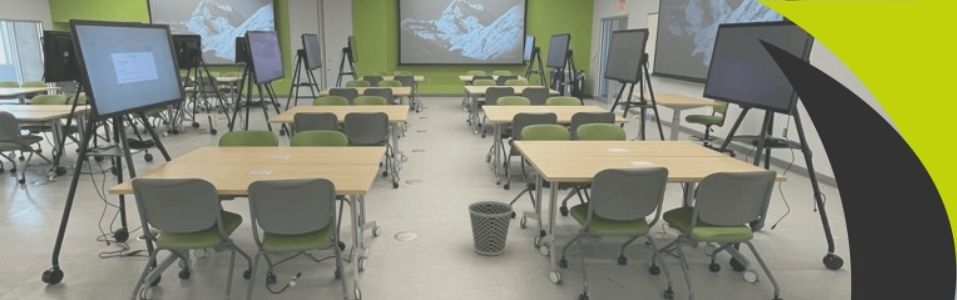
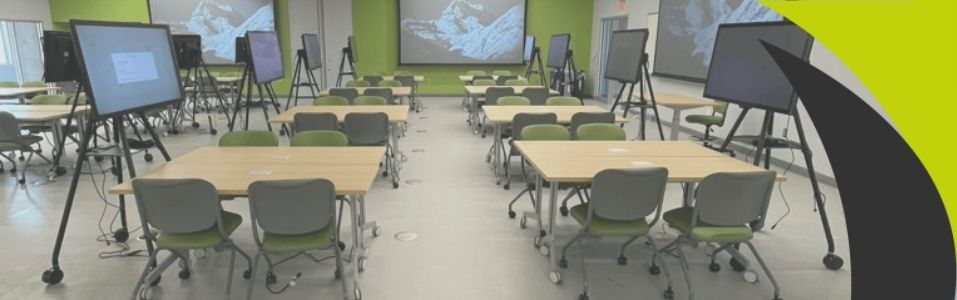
- wastebasket (490, 228)
